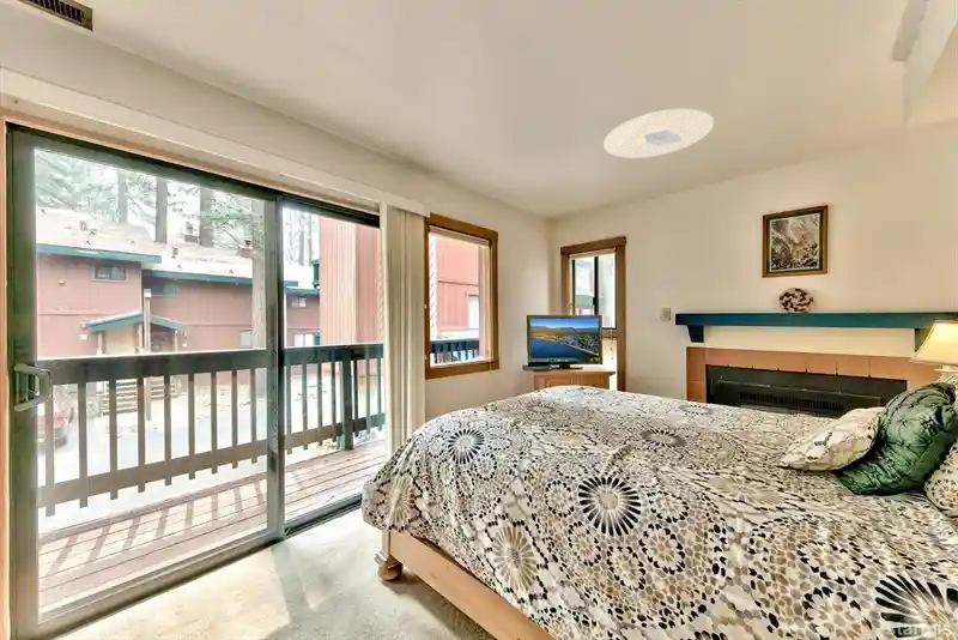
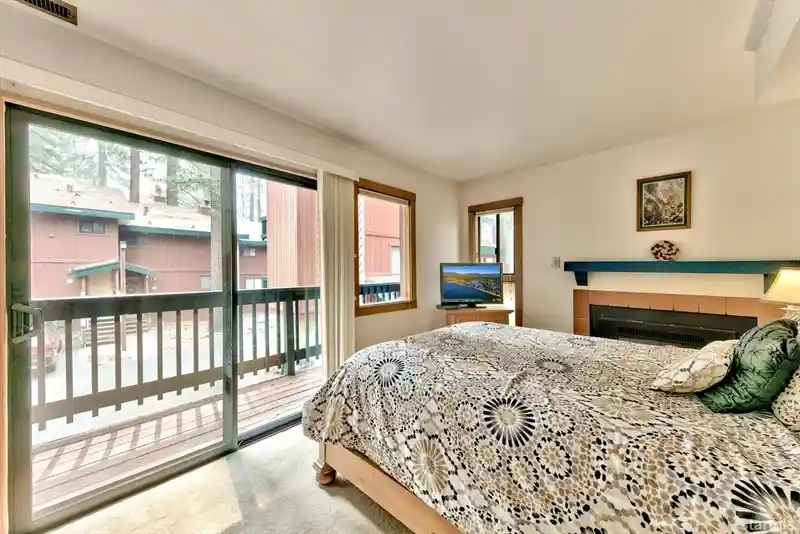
- ceiling light (655, 131)
